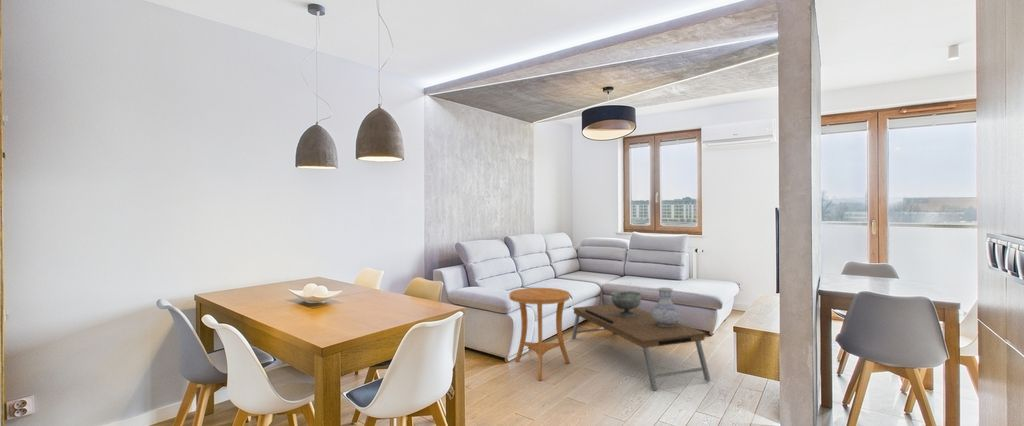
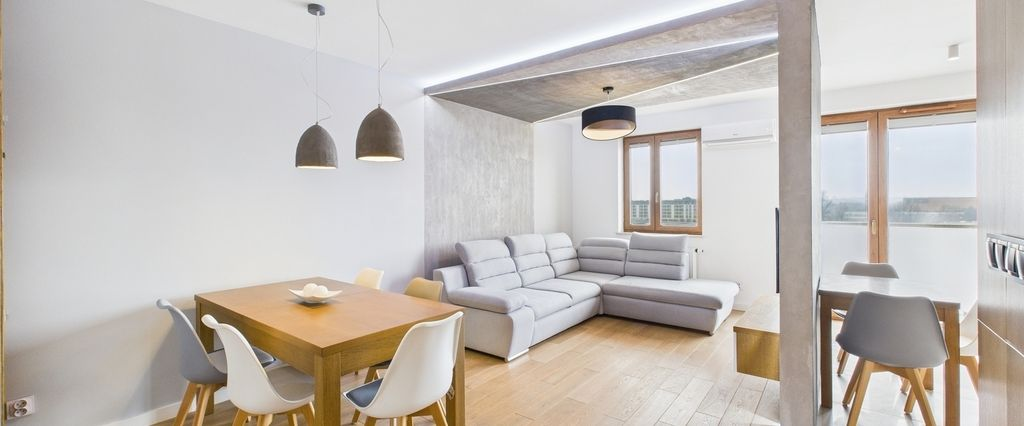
- side table (539, 330)
- vase (665, 304)
- coffee table (631, 336)
- decorative bowl (626, 302)
